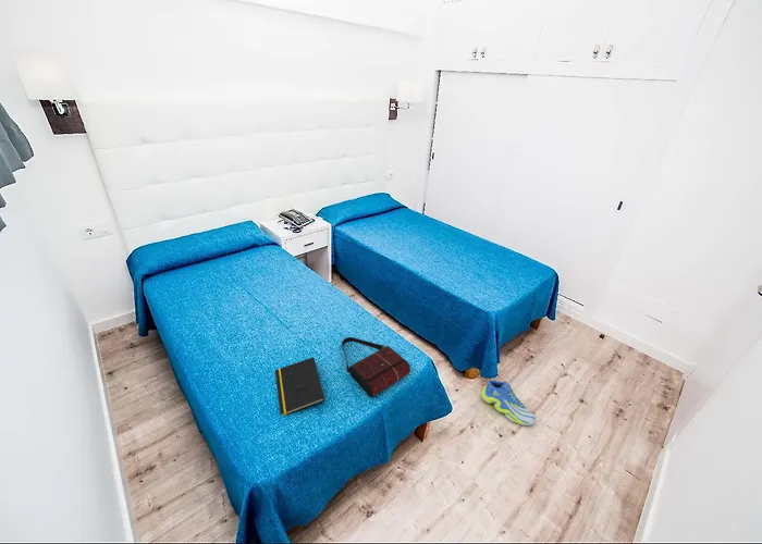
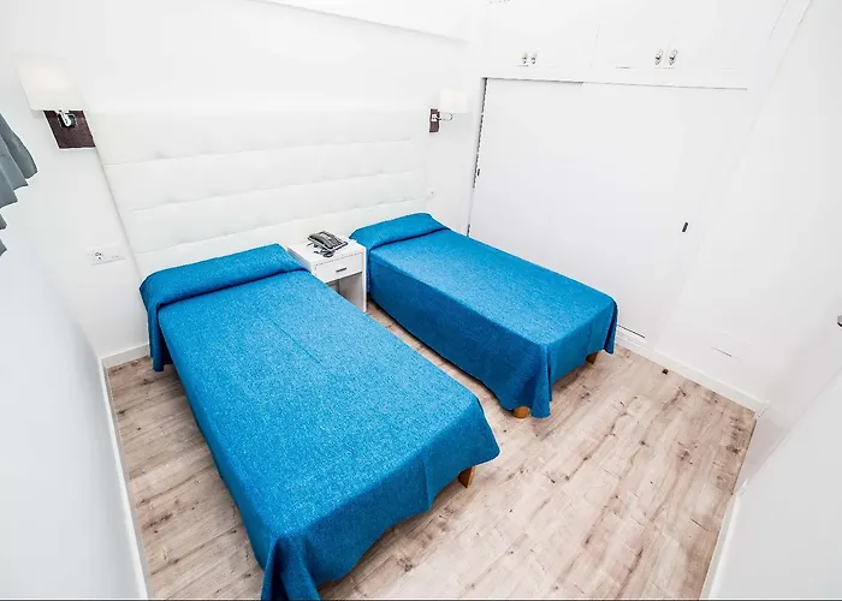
- shoulder bag (367, 357)
- notepad (298, 384)
- sneaker (508, 400)
